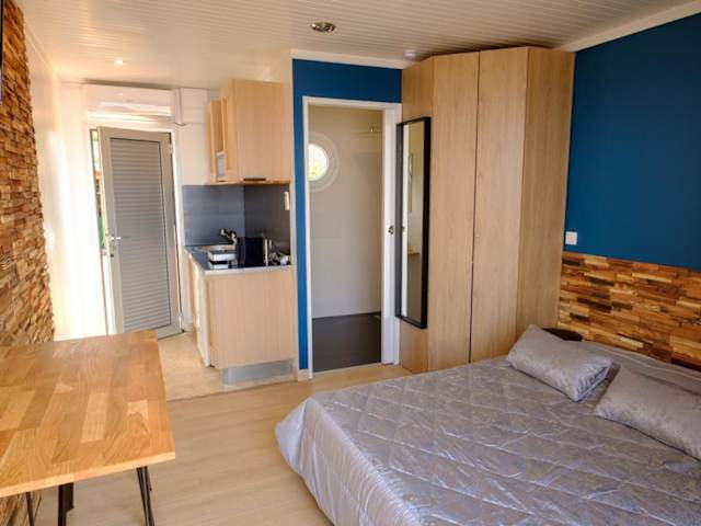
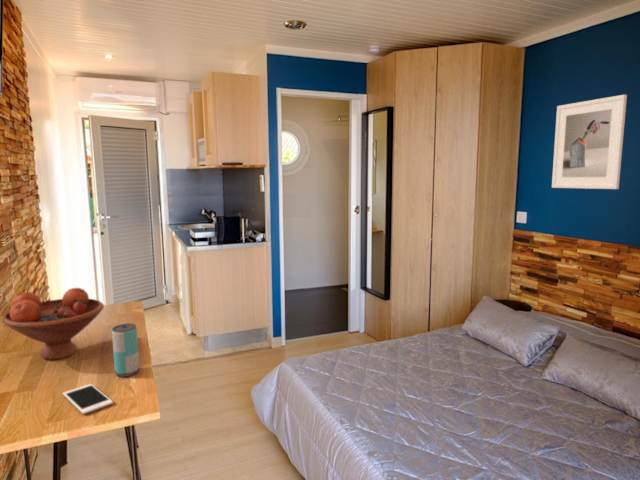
+ cell phone (87, 398)
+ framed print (586, 145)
+ beverage can (125, 349)
+ fruit bowl (56, 323)
